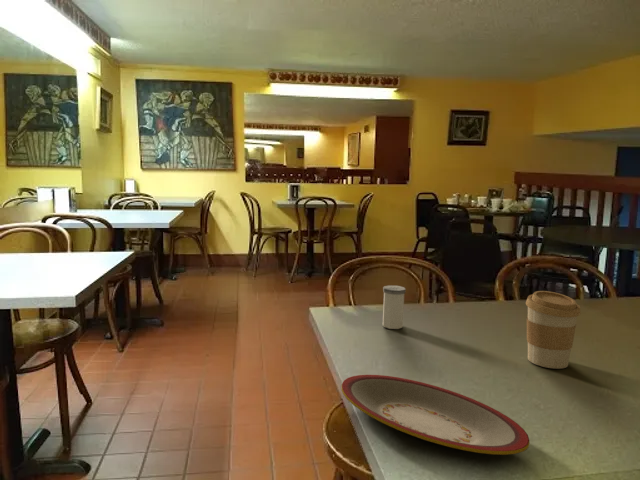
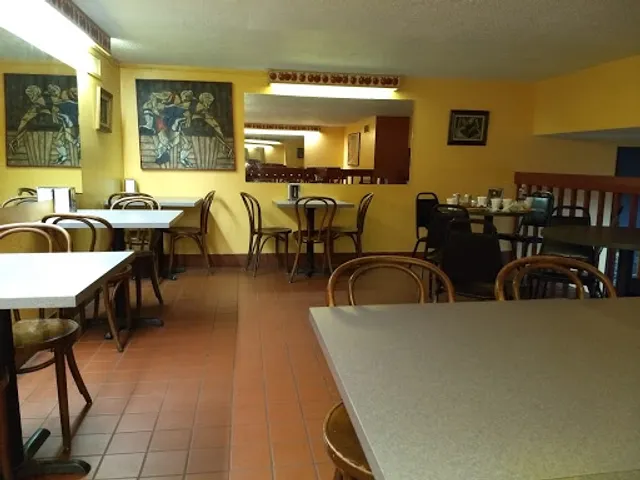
- plate (425, 415)
- coffee cup (550, 328)
- salt shaker (393, 307)
